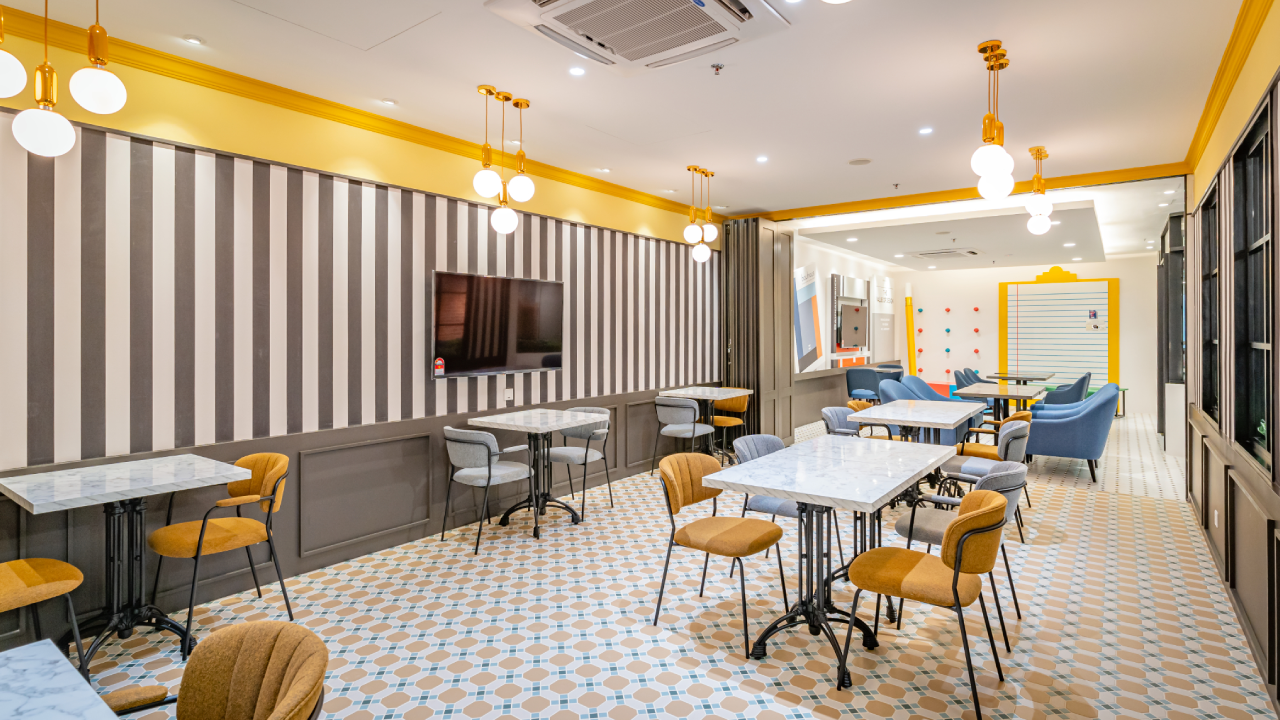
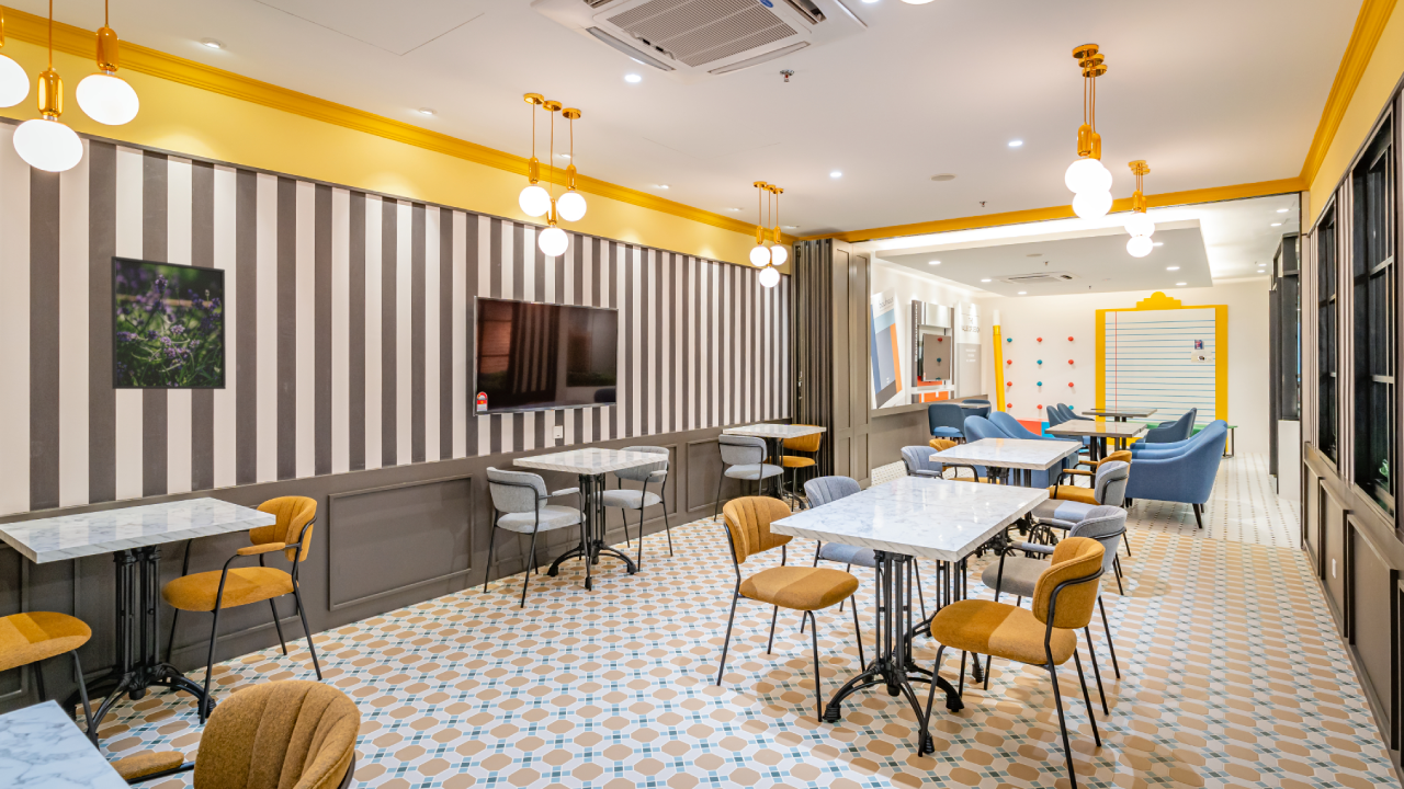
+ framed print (171, 325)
